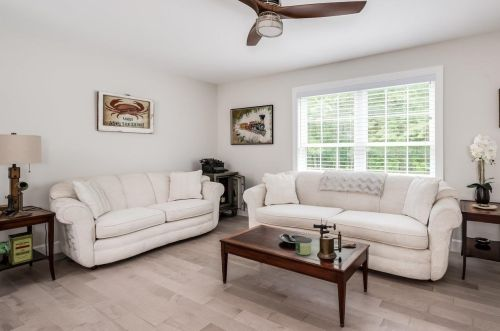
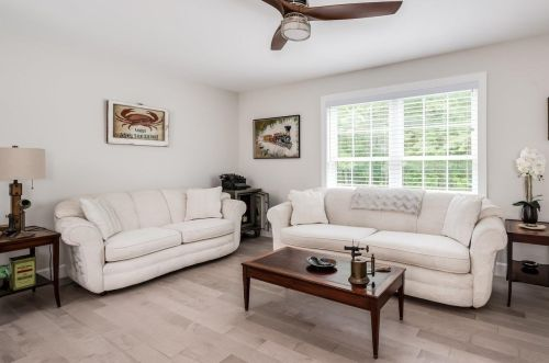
- candle (303, 246)
